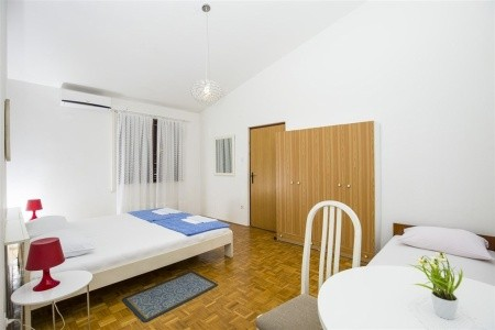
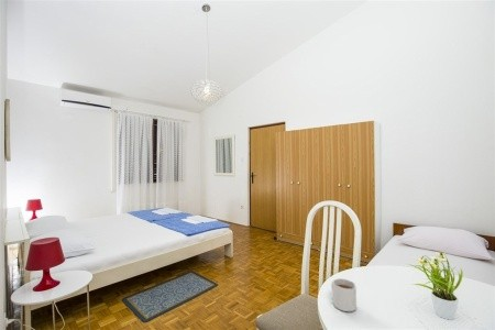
+ mug (341, 292)
